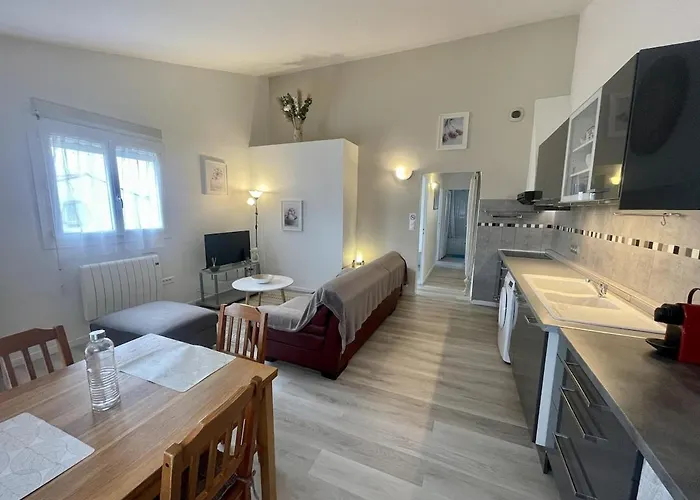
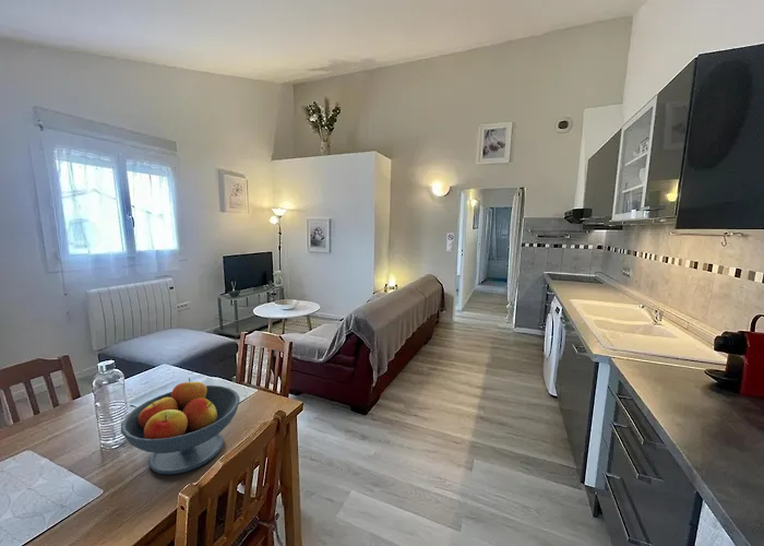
+ fruit bowl (186, 423)
